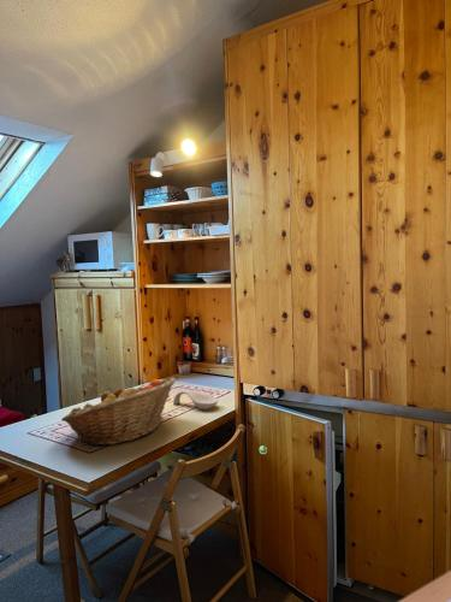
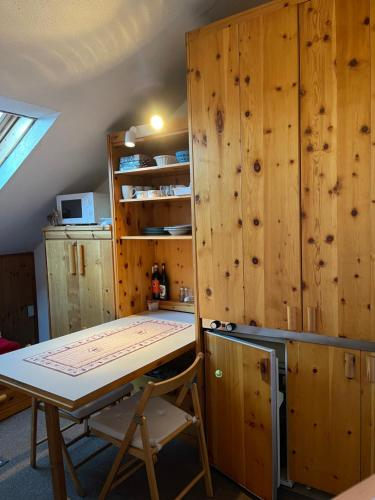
- fruit basket (123, 406)
- spoon rest (195, 399)
